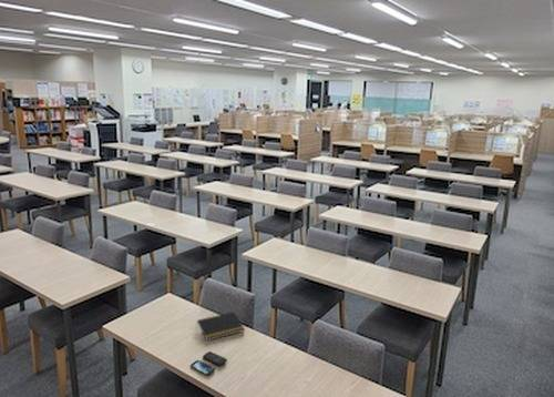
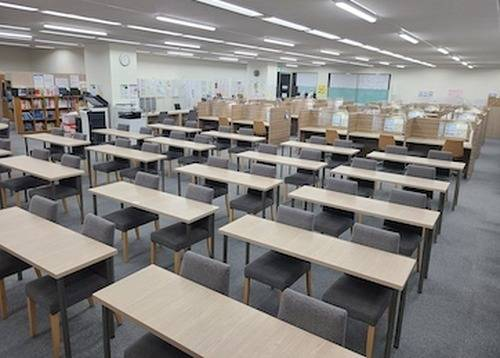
- notepad (220, 325)
- smartphone (208, 360)
